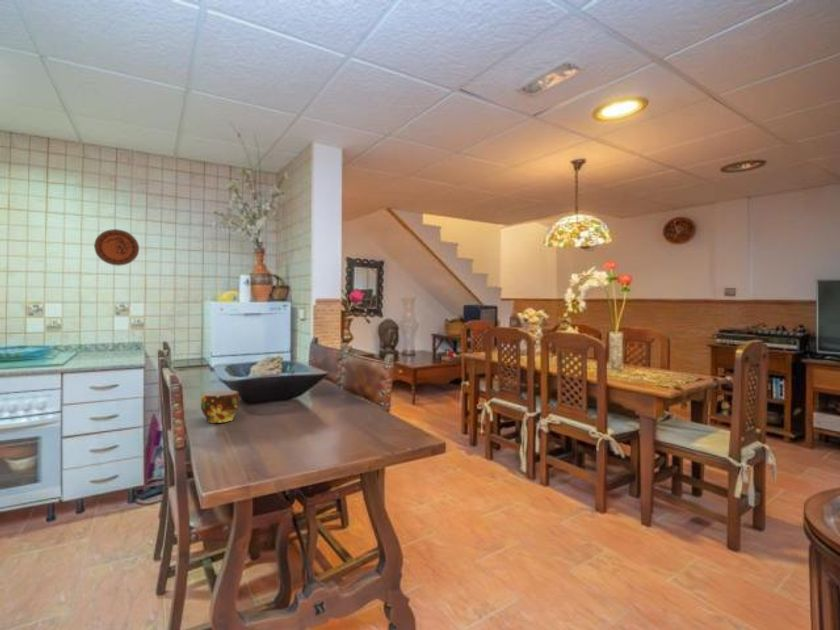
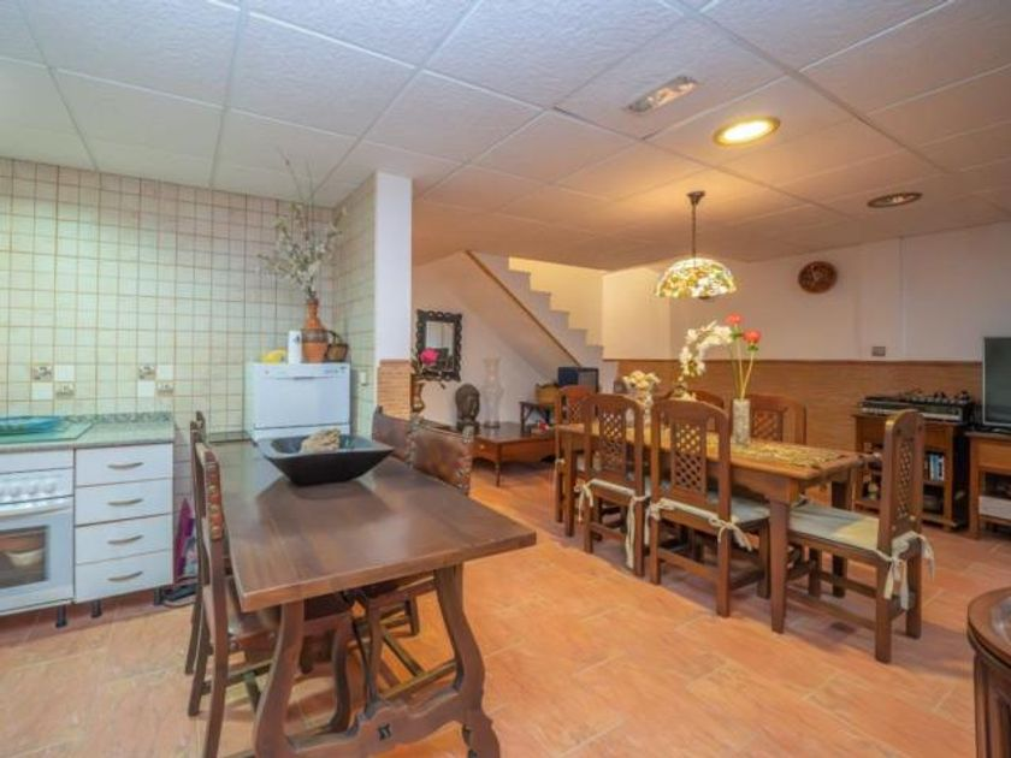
- decorative plate (117, 247)
- cup (222, 406)
